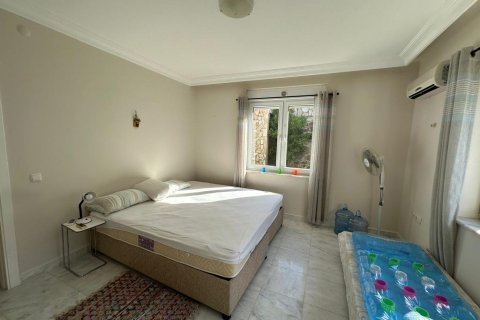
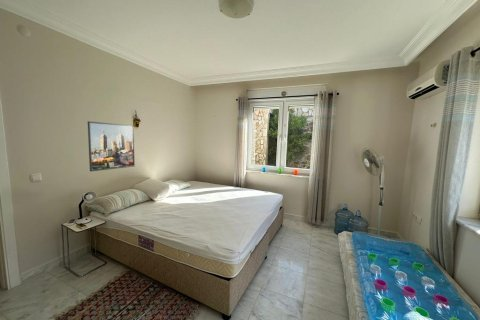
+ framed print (113, 146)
